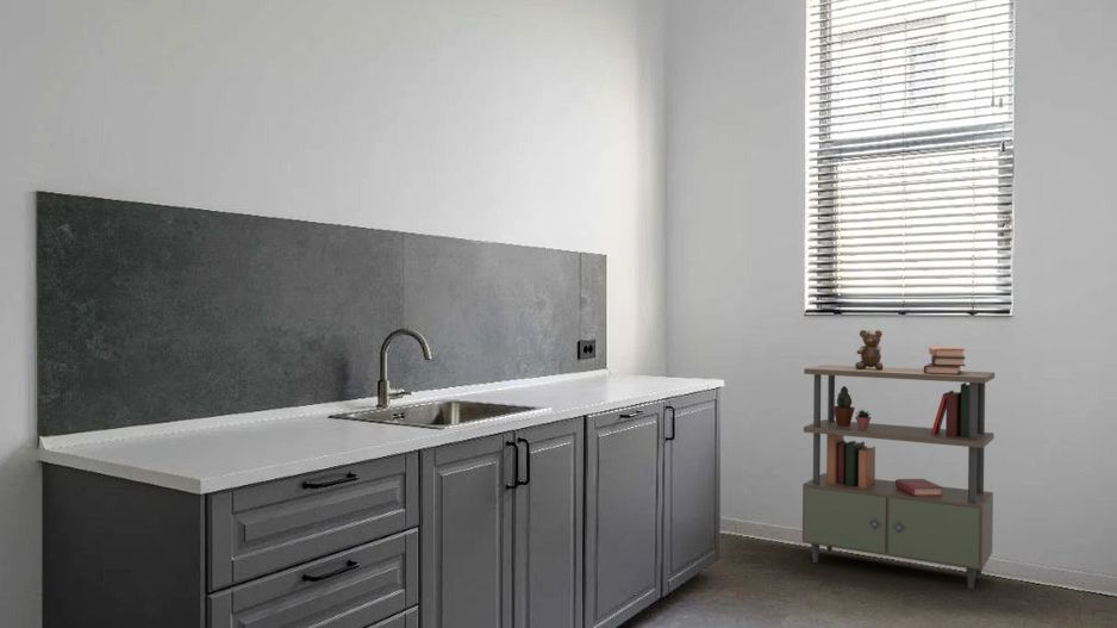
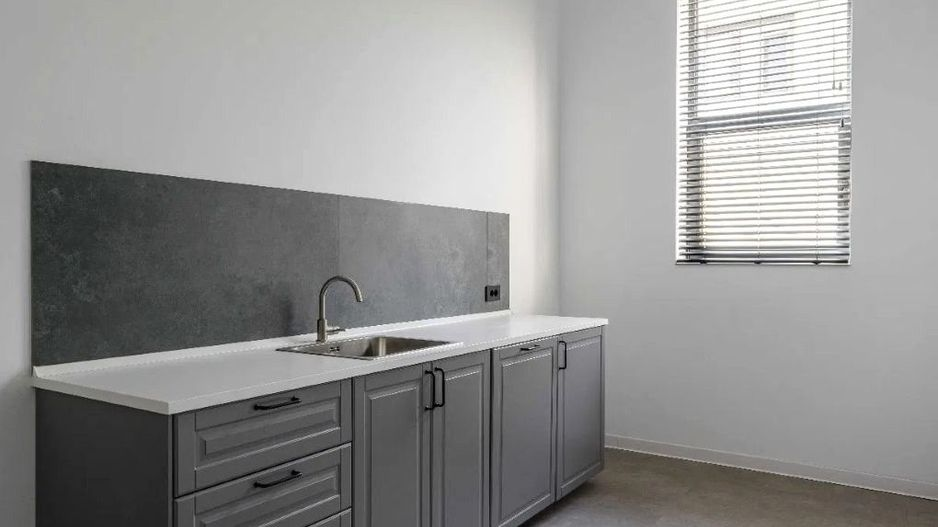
- shelving unit (896, 440)
